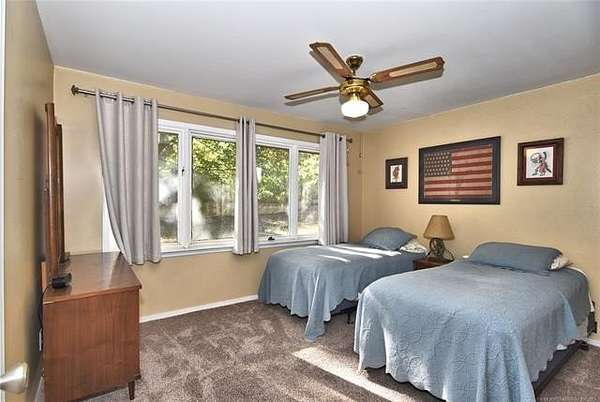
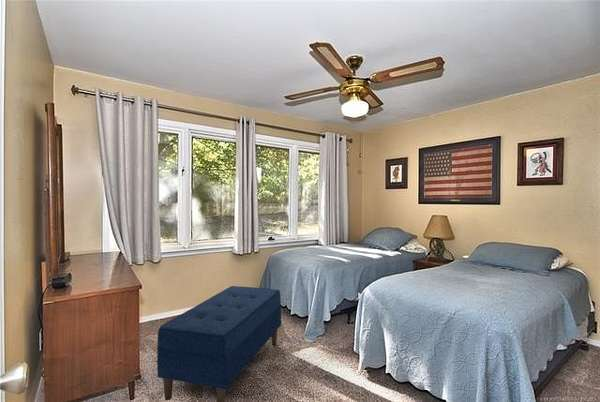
+ bench (229, 336)
